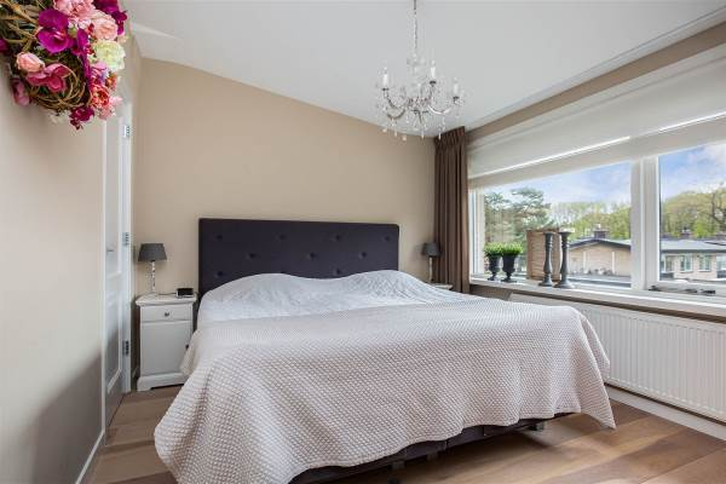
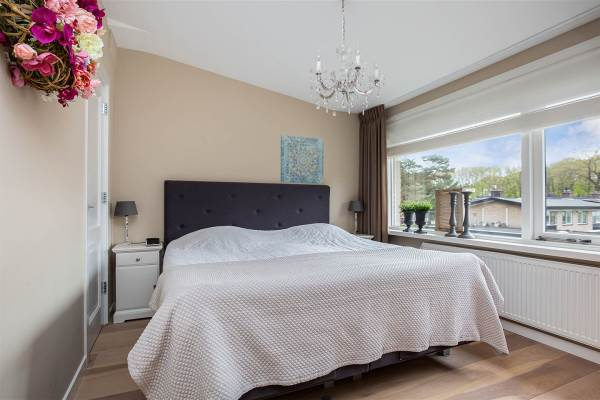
+ wall art (302, 160)
